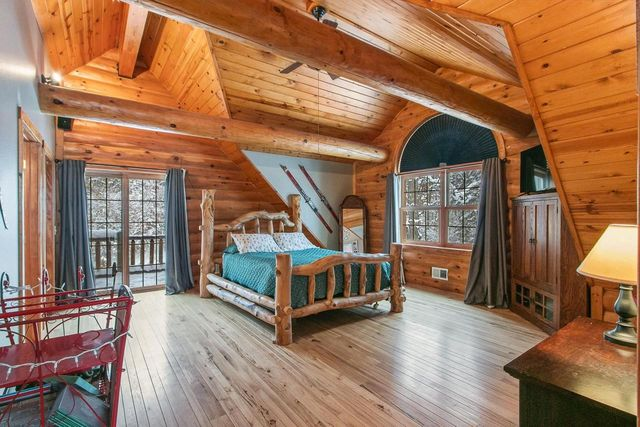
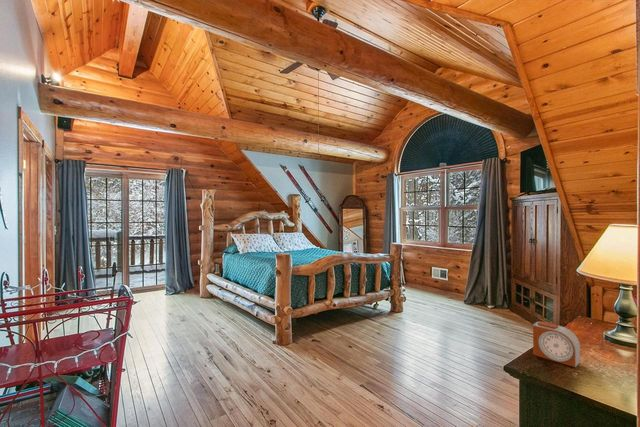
+ alarm clock (555, 341)
